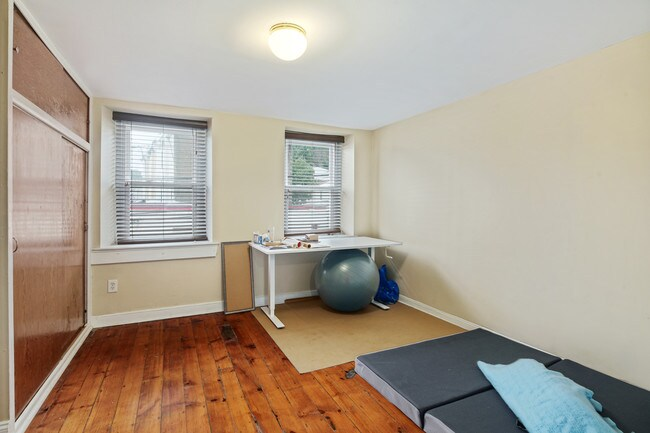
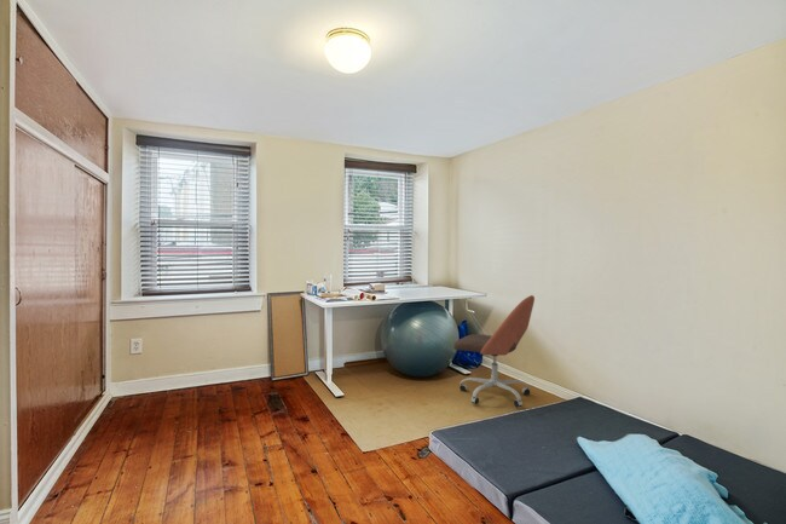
+ office chair (495, 345)
